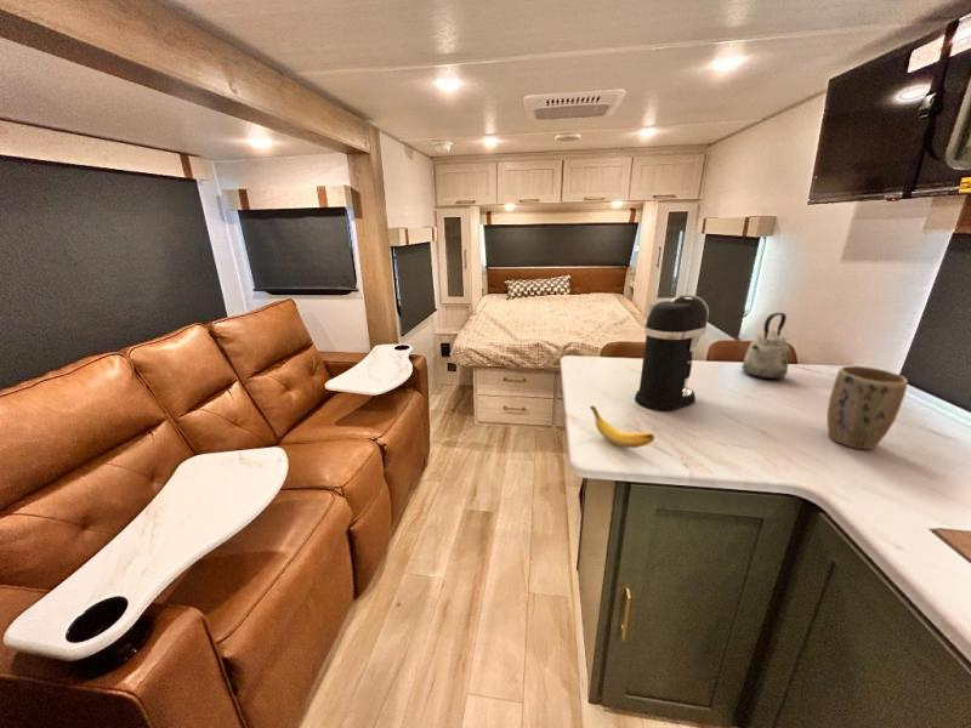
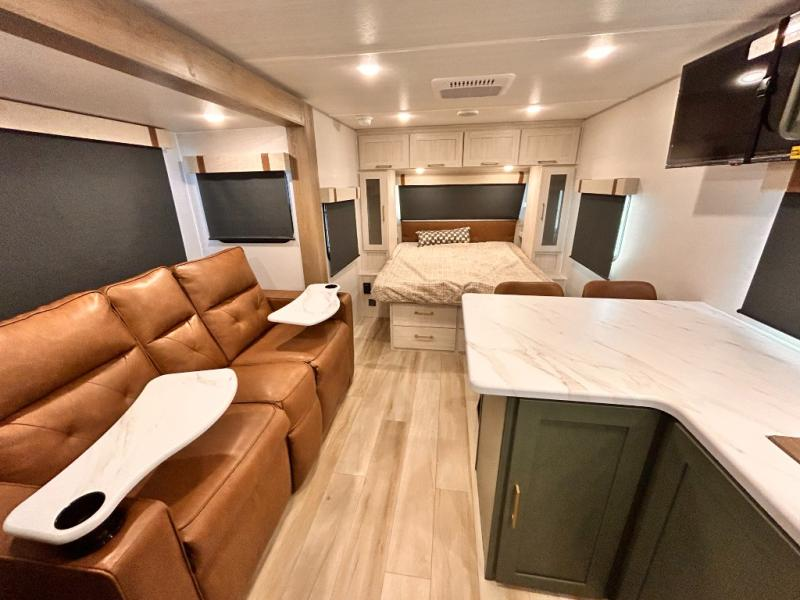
- coffee maker (671, 349)
- banana (619, 431)
- kettle (766, 346)
- plant pot (861, 408)
